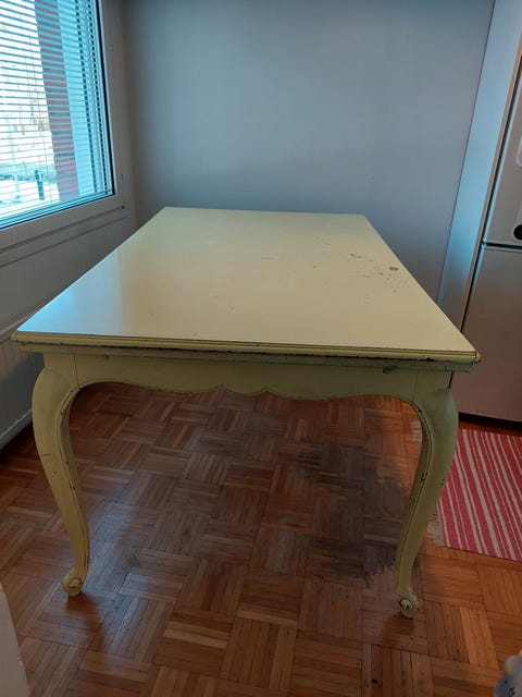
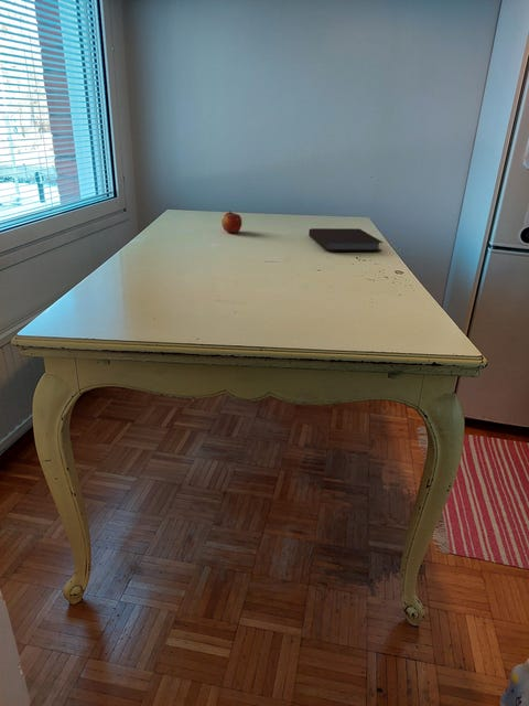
+ apple (231, 221)
+ notebook (343, 238)
